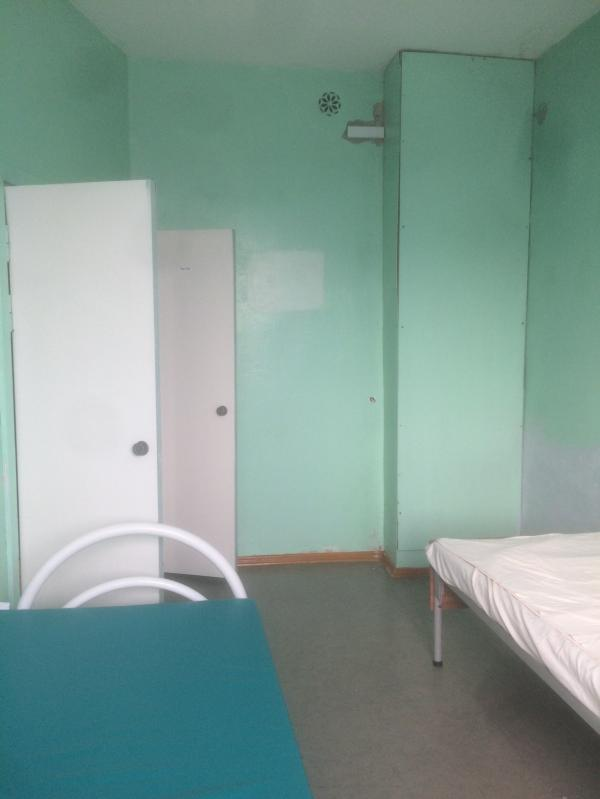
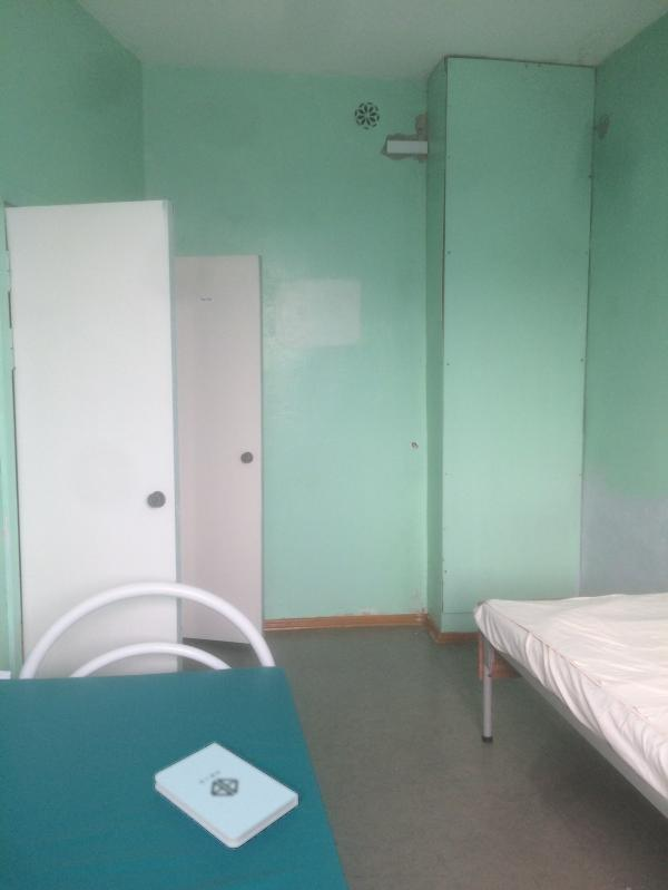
+ notepad (223, 790)
